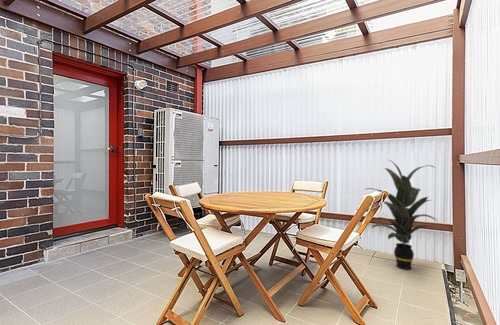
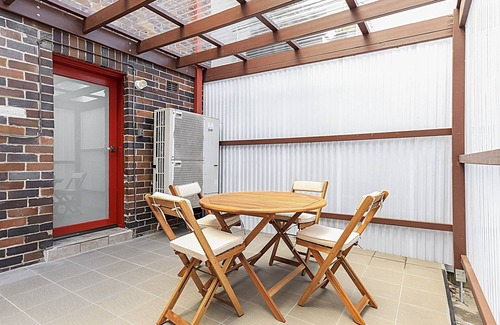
- indoor plant (399, 212)
